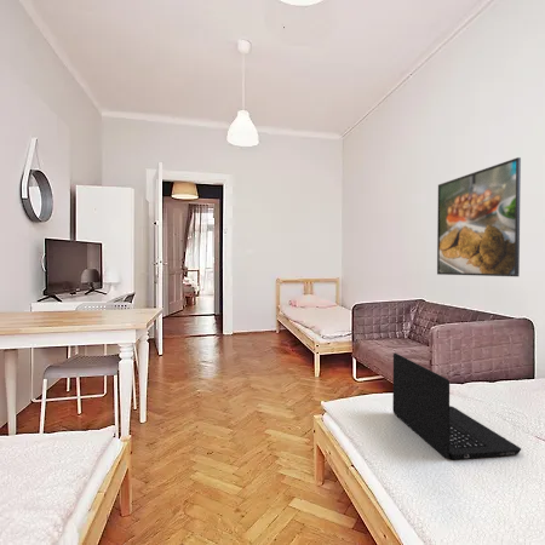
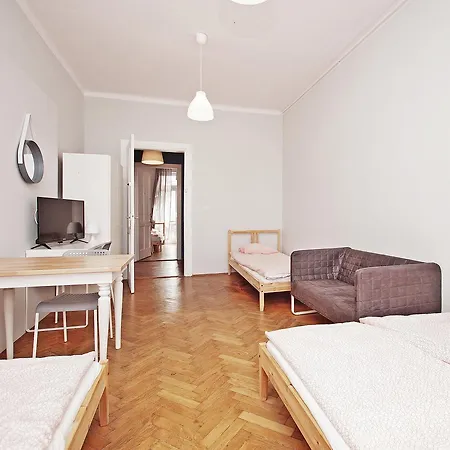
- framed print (472, 224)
- laptop (448, 397)
